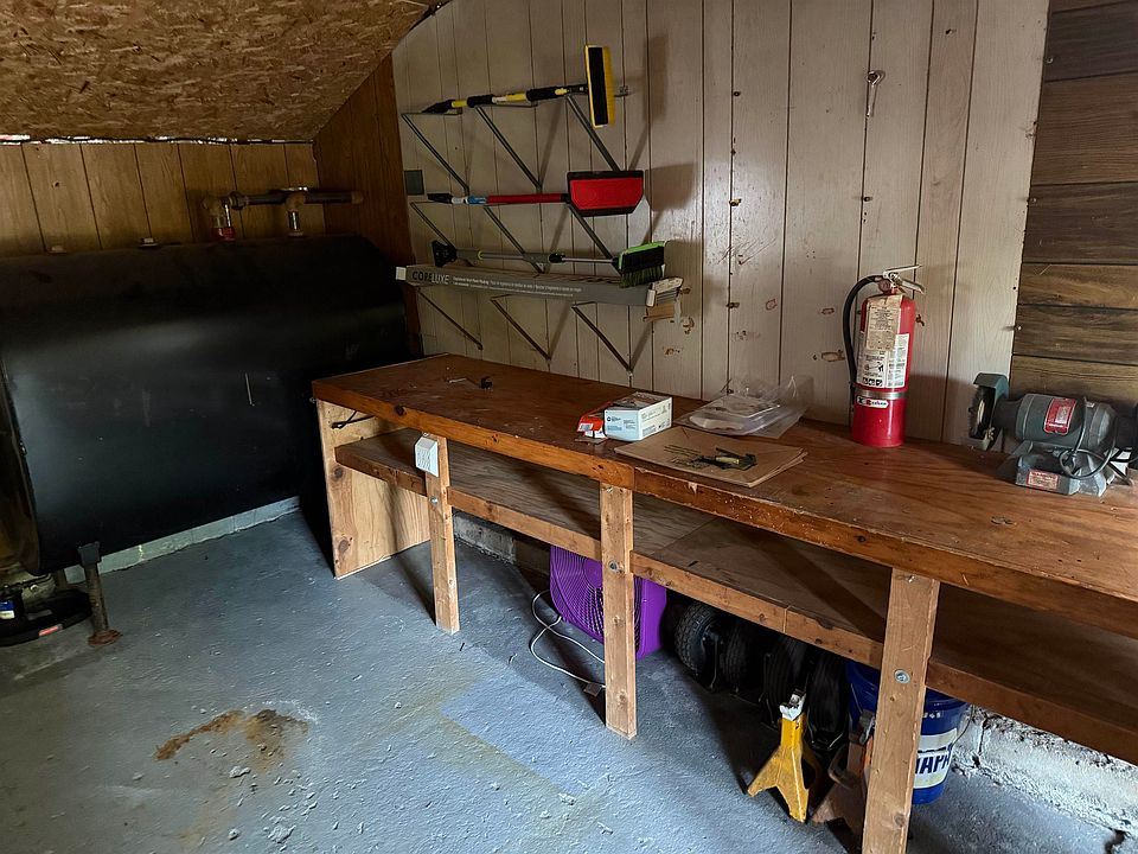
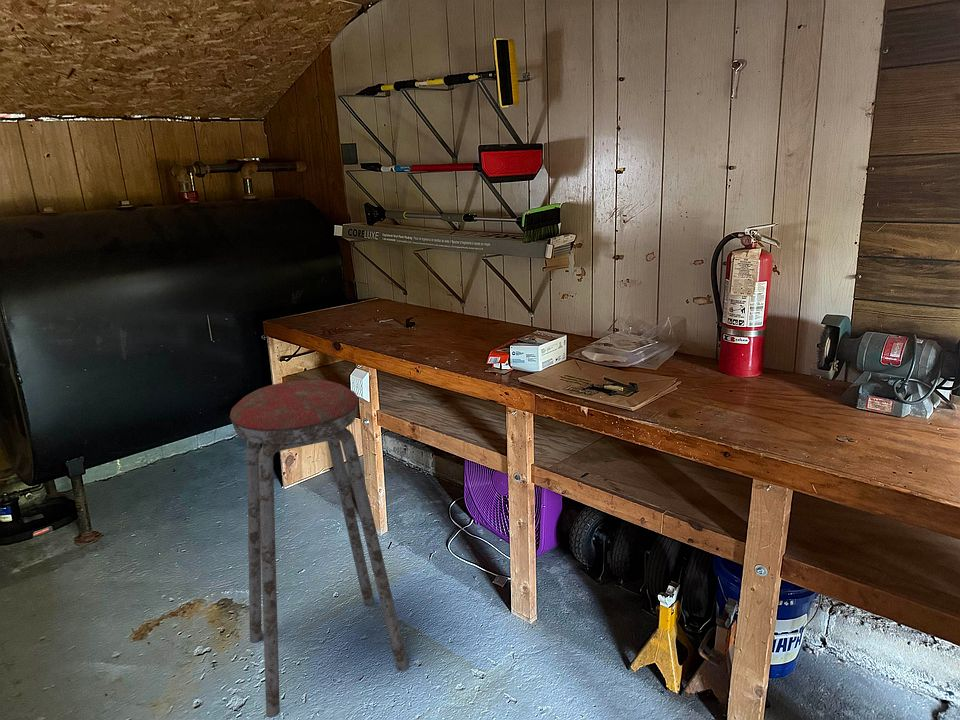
+ music stool (345, 521)
